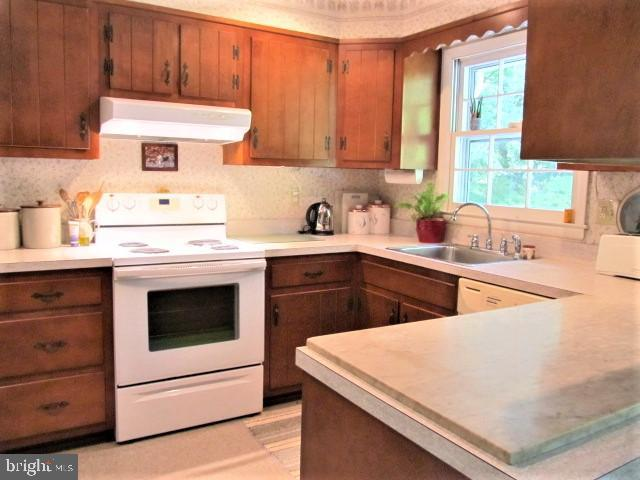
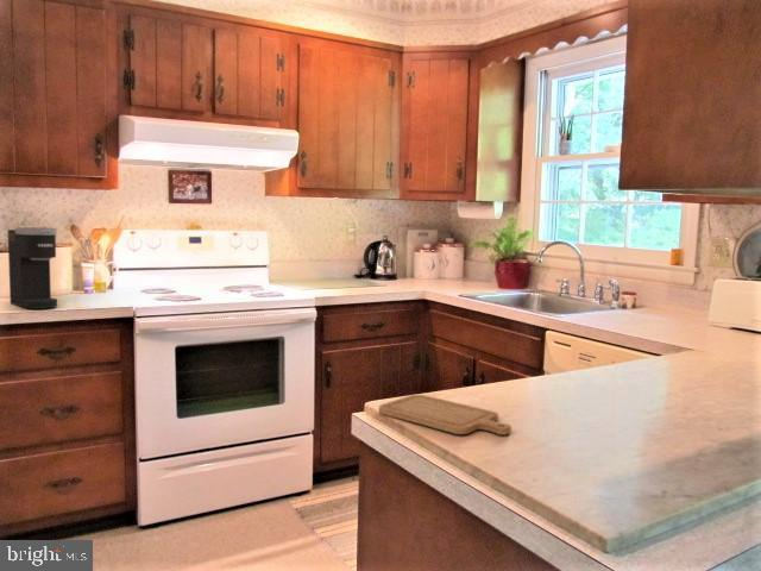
+ coffee maker (32, 266)
+ chopping board (448, 415)
